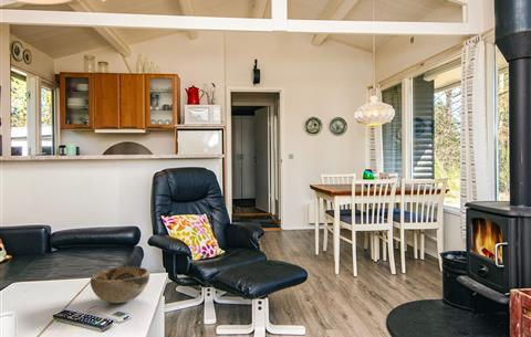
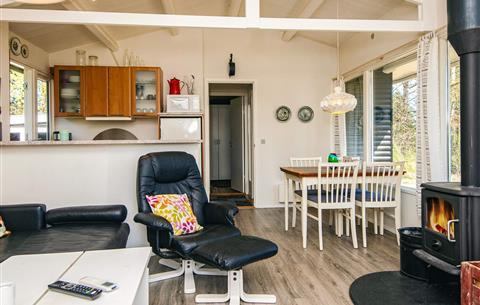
- decorative bowl (121, 286)
